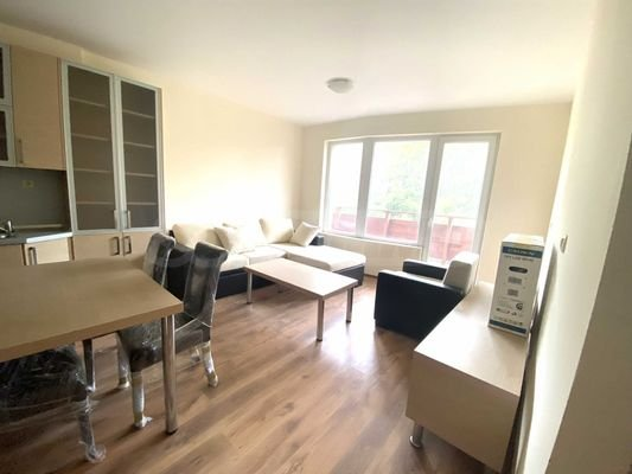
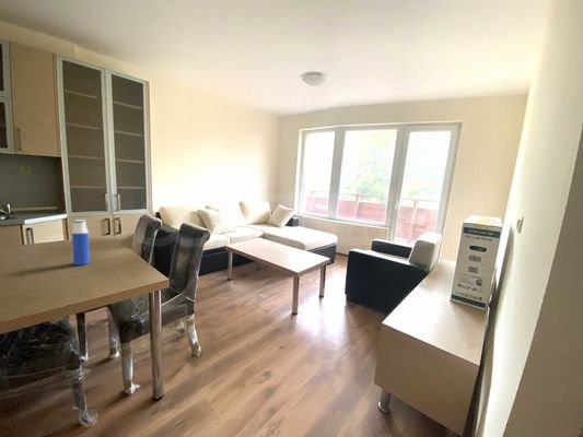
+ water bottle (80, 241)
